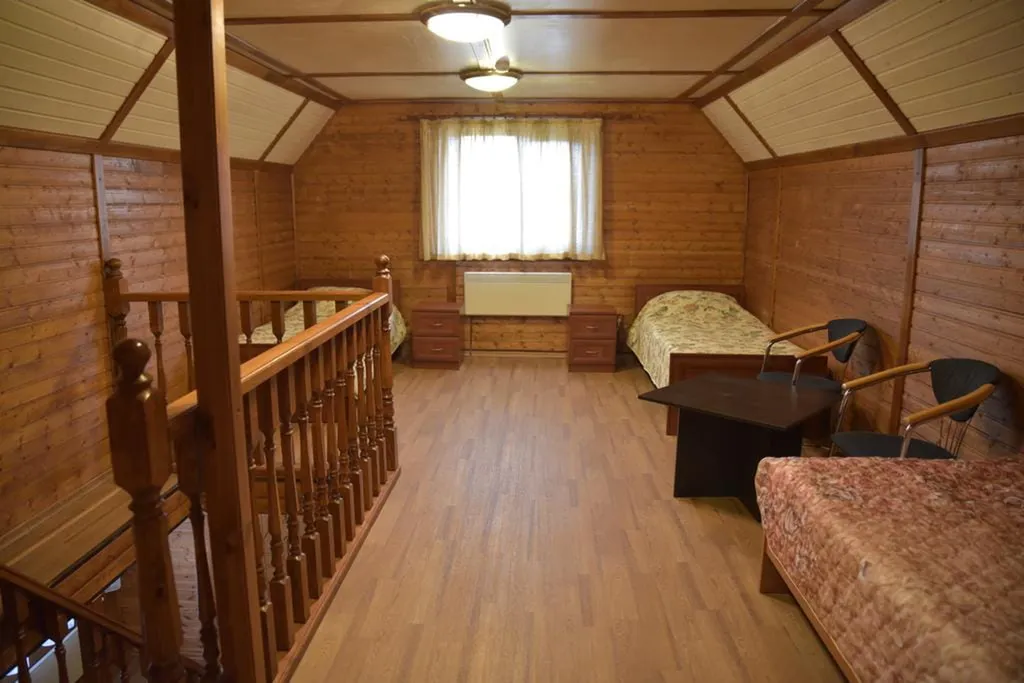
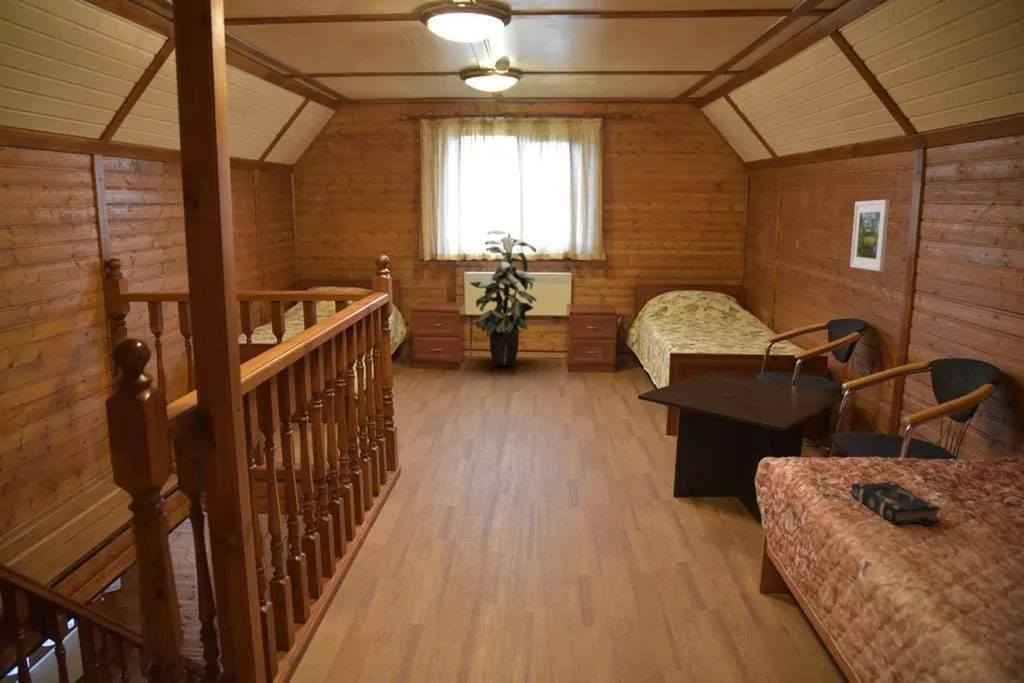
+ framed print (868, 235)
+ book (895, 502)
+ indoor plant (502, 298)
